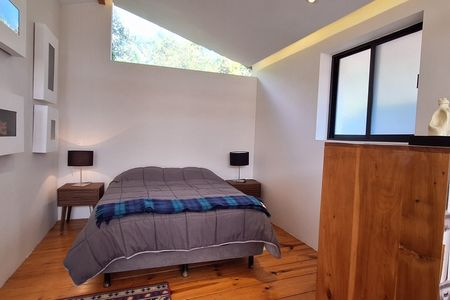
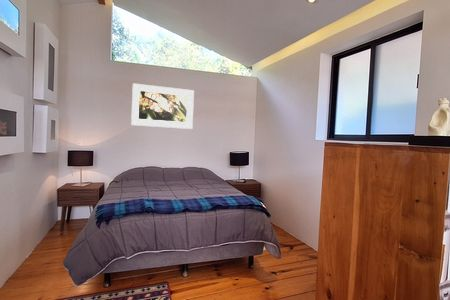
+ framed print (163, 107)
